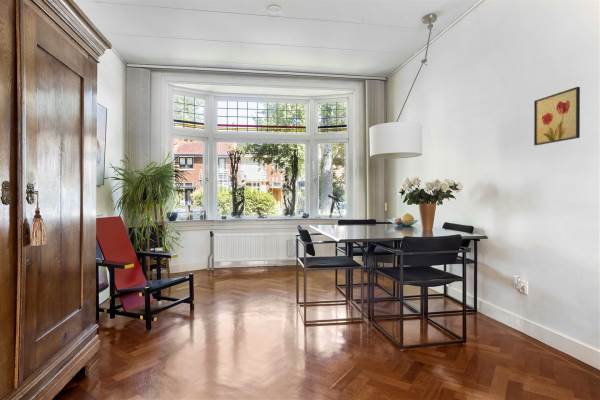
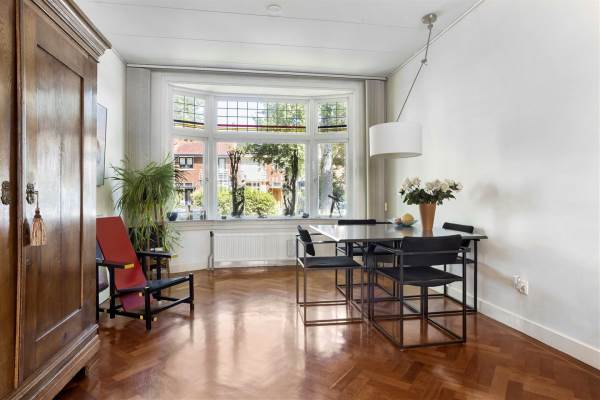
- wall art (556, 118)
